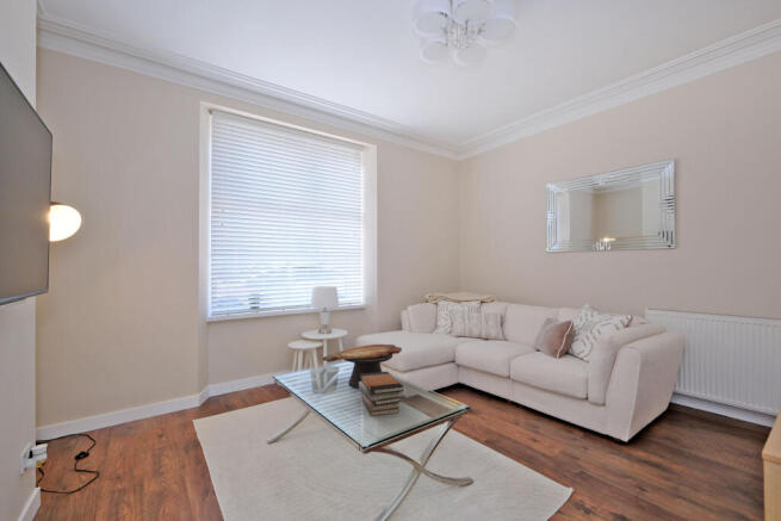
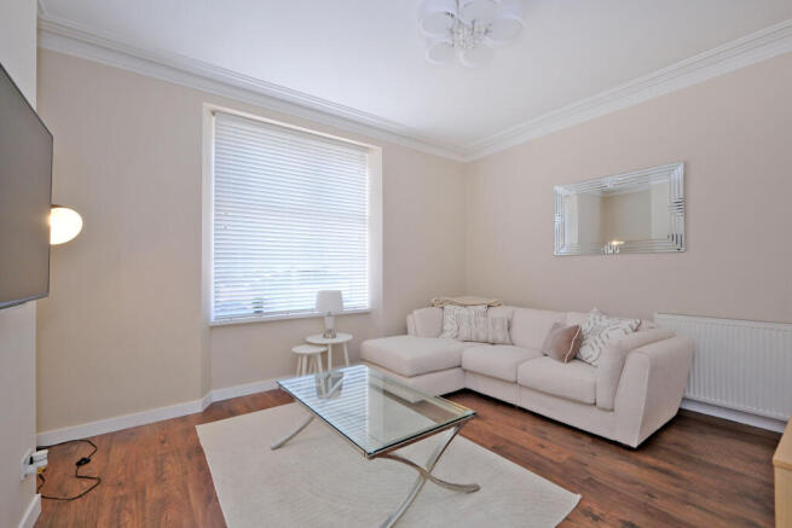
- book stack (379, 392)
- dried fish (362, 366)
